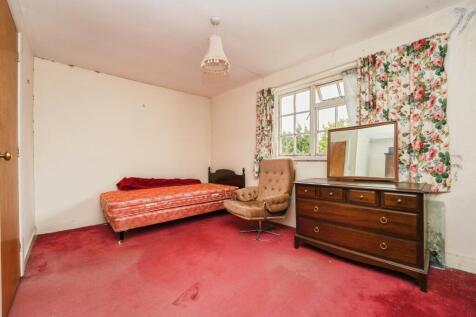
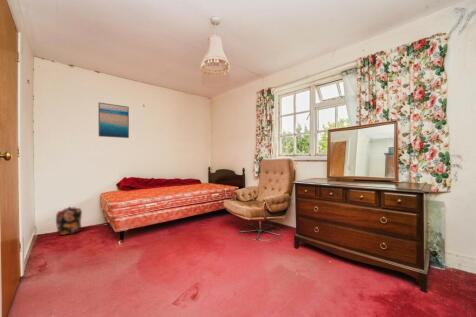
+ wall art (114, 121)
+ backpack (69, 219)
